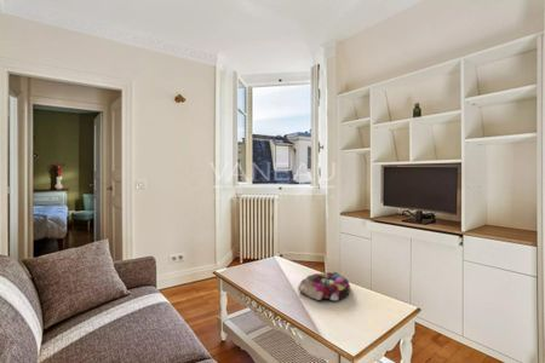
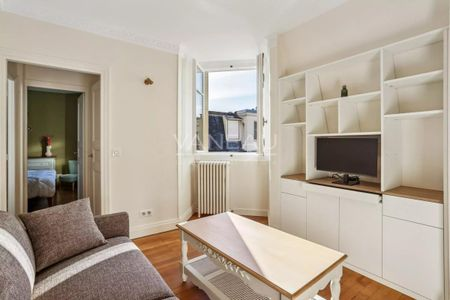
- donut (325, 282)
